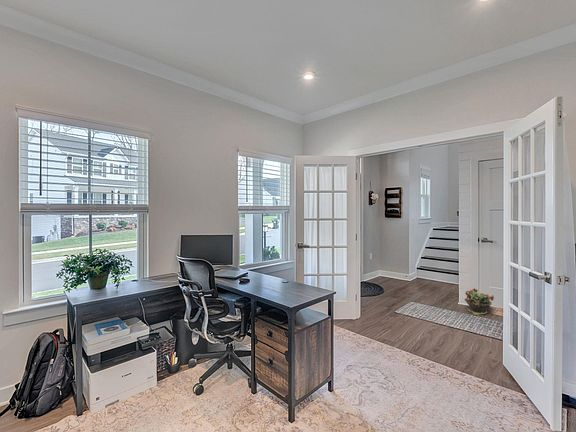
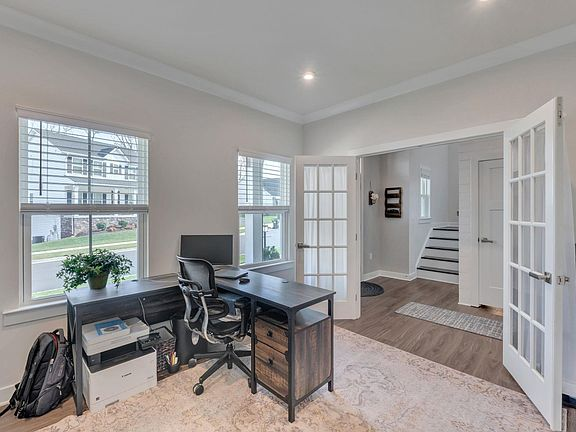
- potted plant (478, 300)
